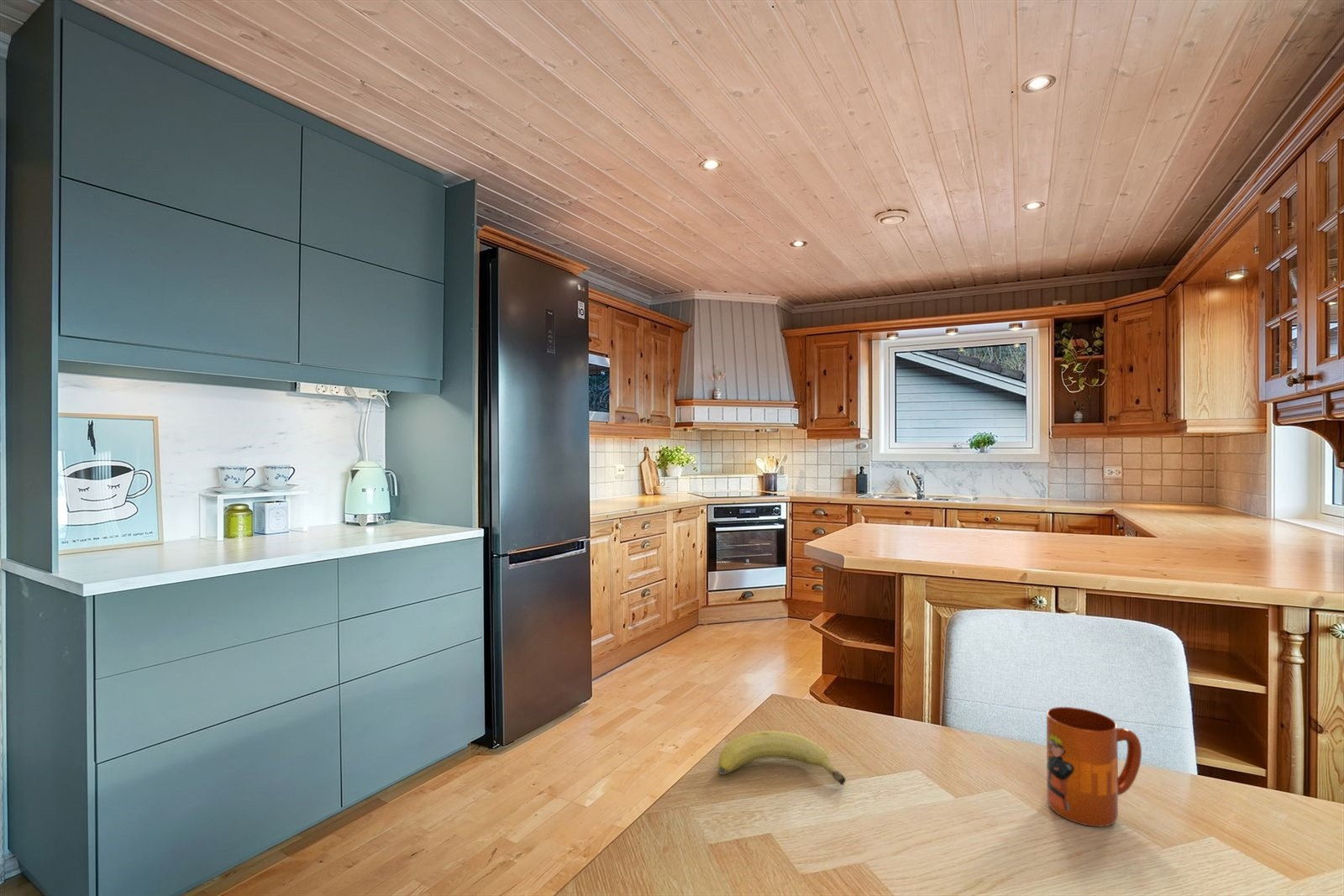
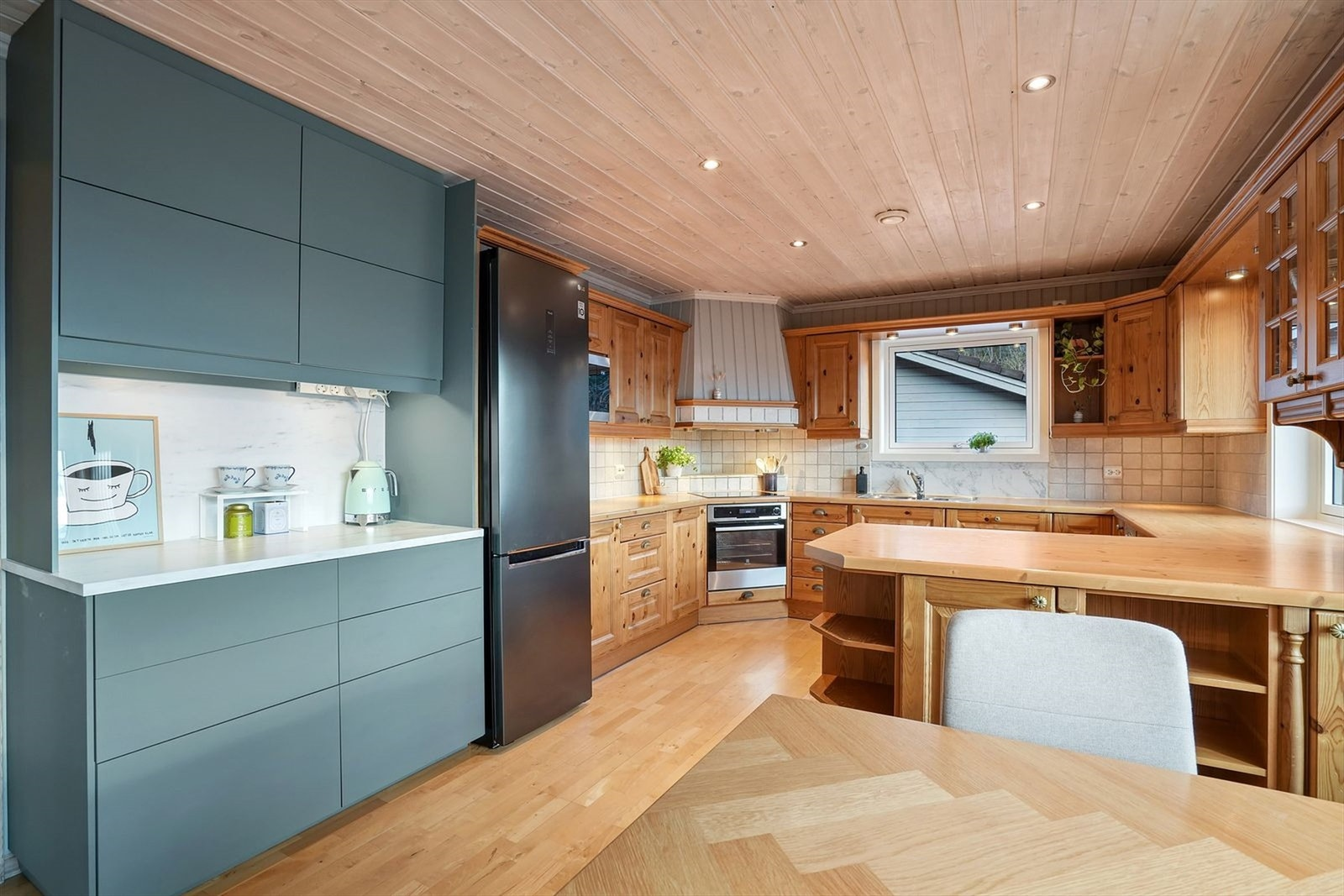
- mug (1096, 763)
- fruit (779, 754)
